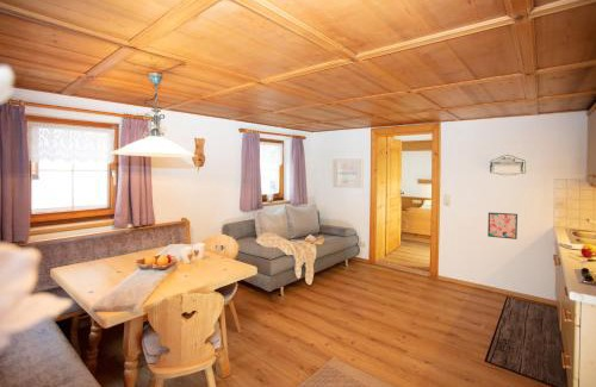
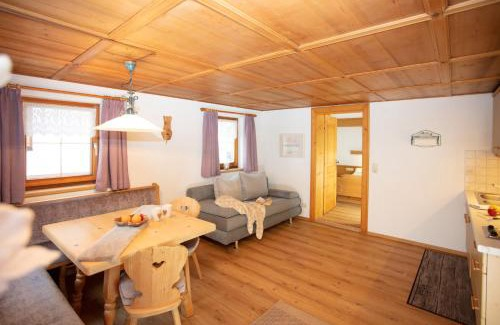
- wall art (502, 225)
